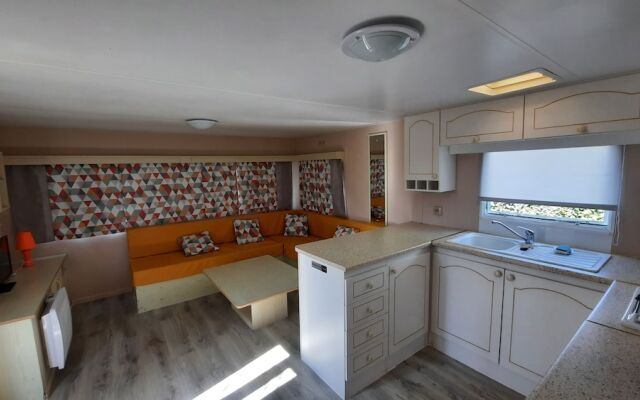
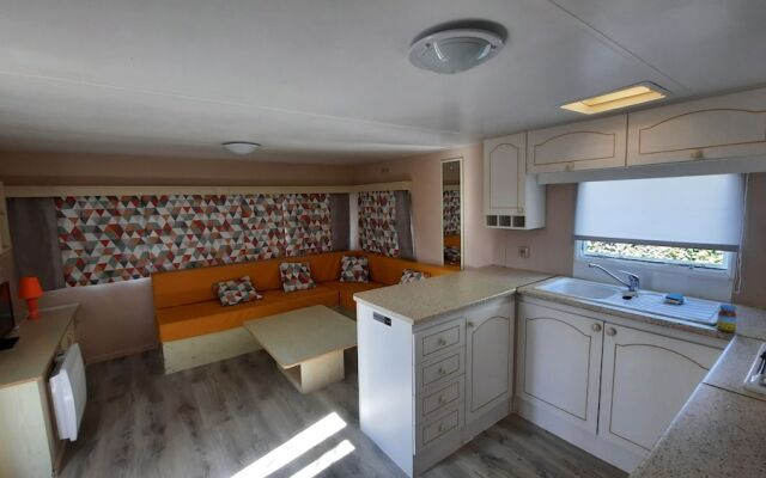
+ jar (727, 317)
